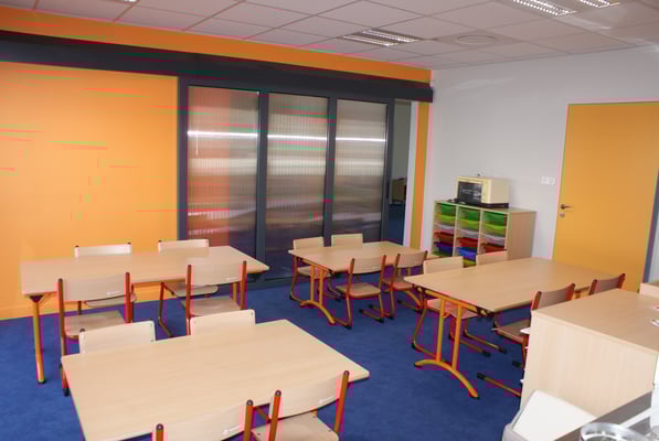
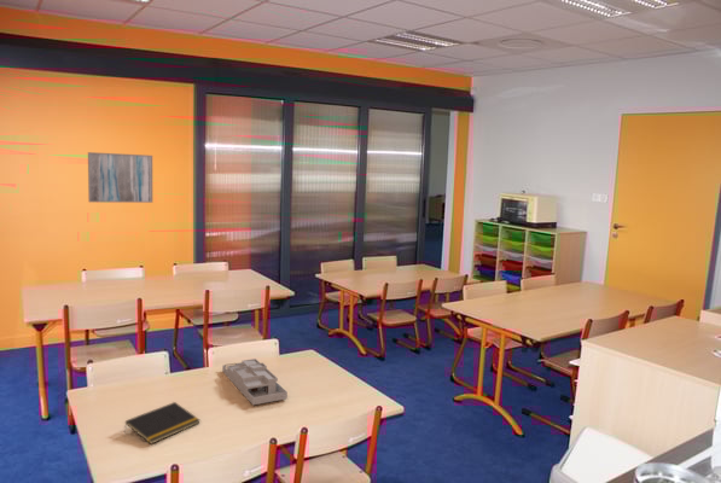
+ notepad (163, 421)
+ wall art (121, 178)
+ desk organizer (252, 376)
